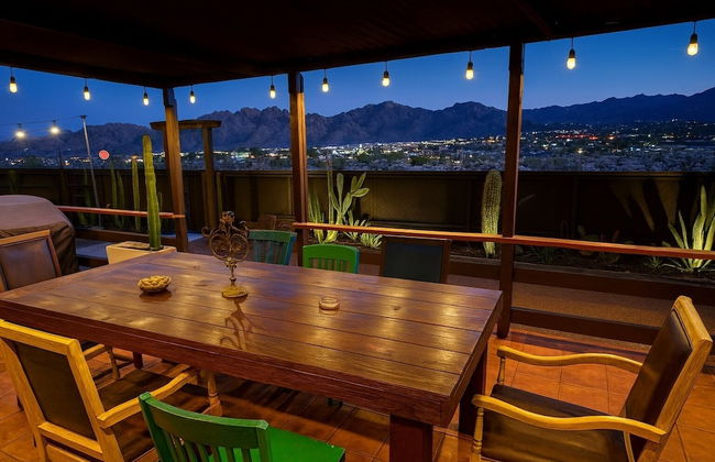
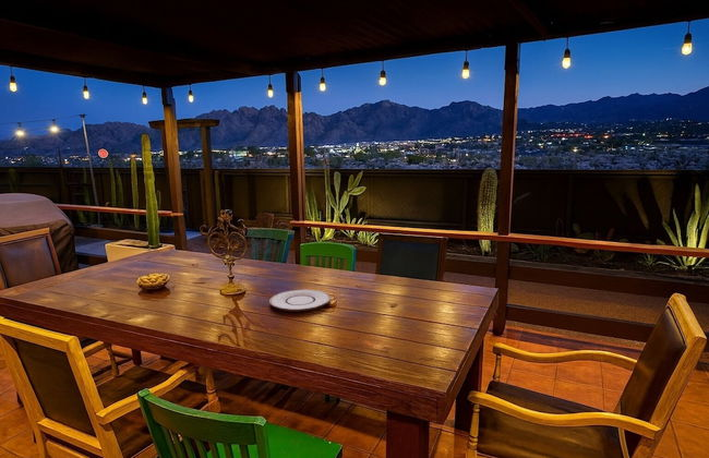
+ plate (300, 300)
